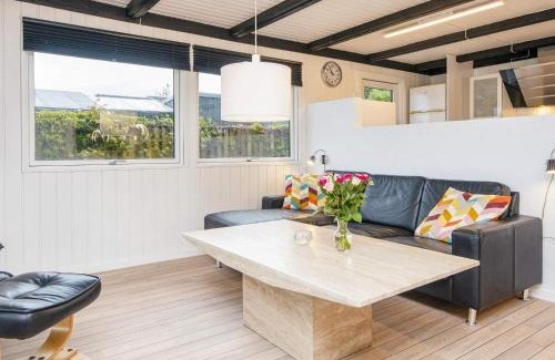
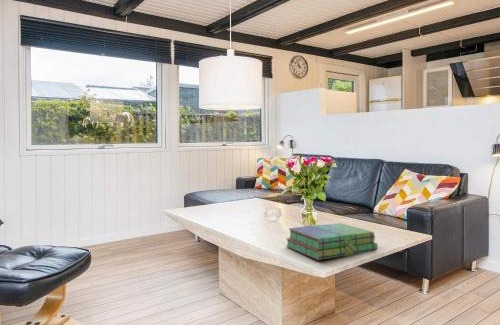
+ stack of books (330, 239)
